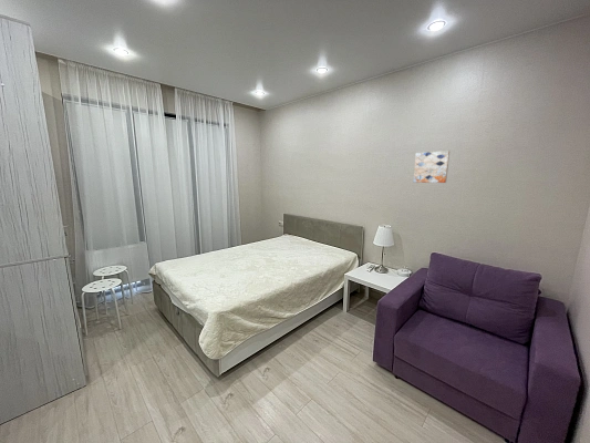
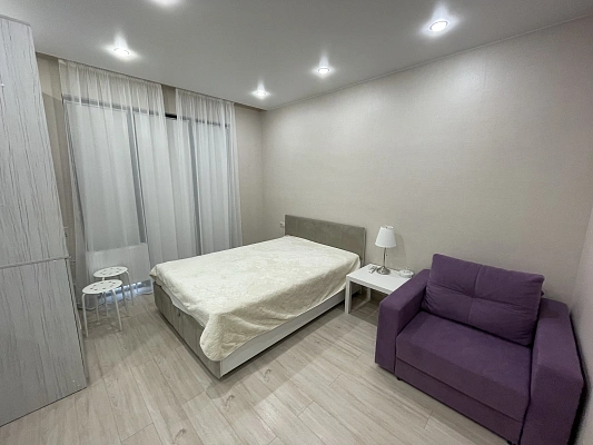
- wall art (429, 167)
